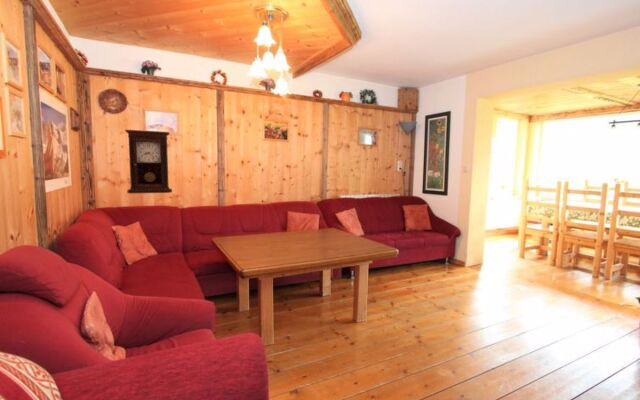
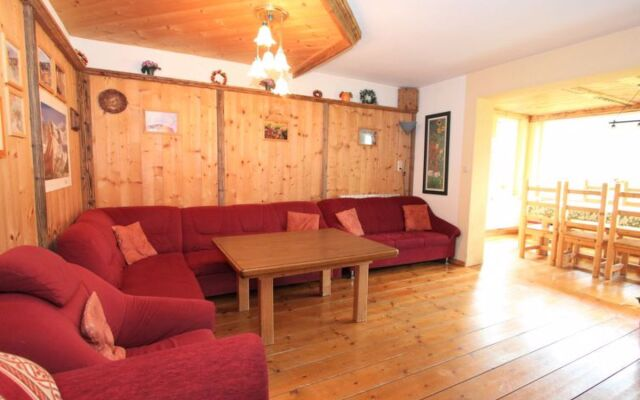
- pendulum clock (149, 162)
